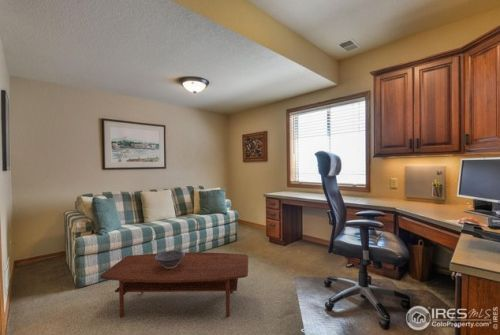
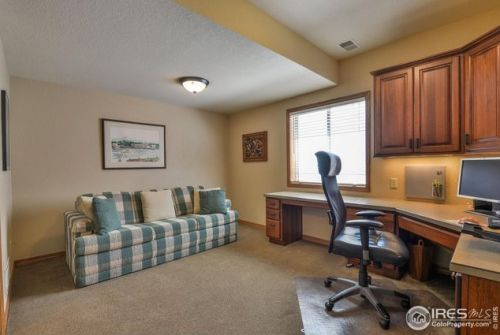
- decorative bowl (170, 260)
- coffee table (181, 284)
